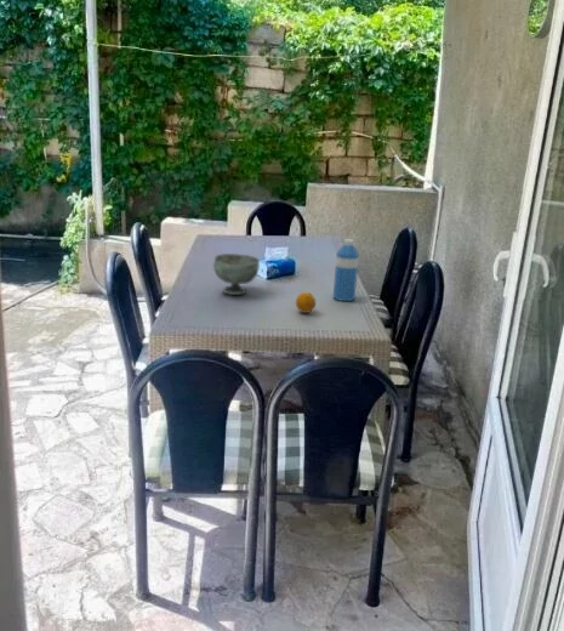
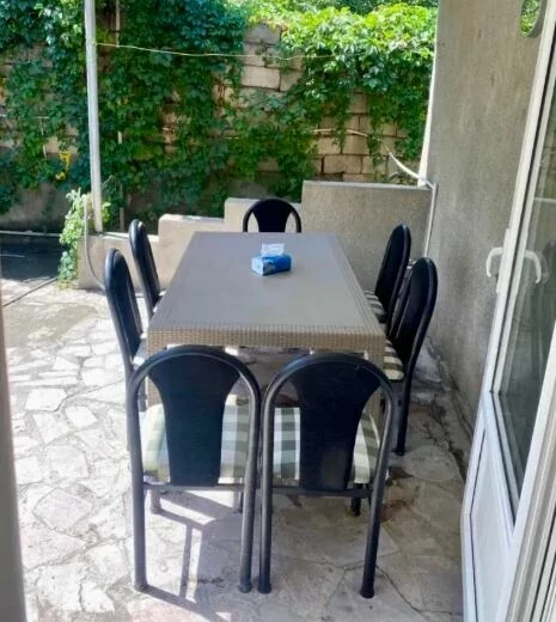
- water bottle (346, 269)
- fruit (306, 302)
- bowl (237, 274)
